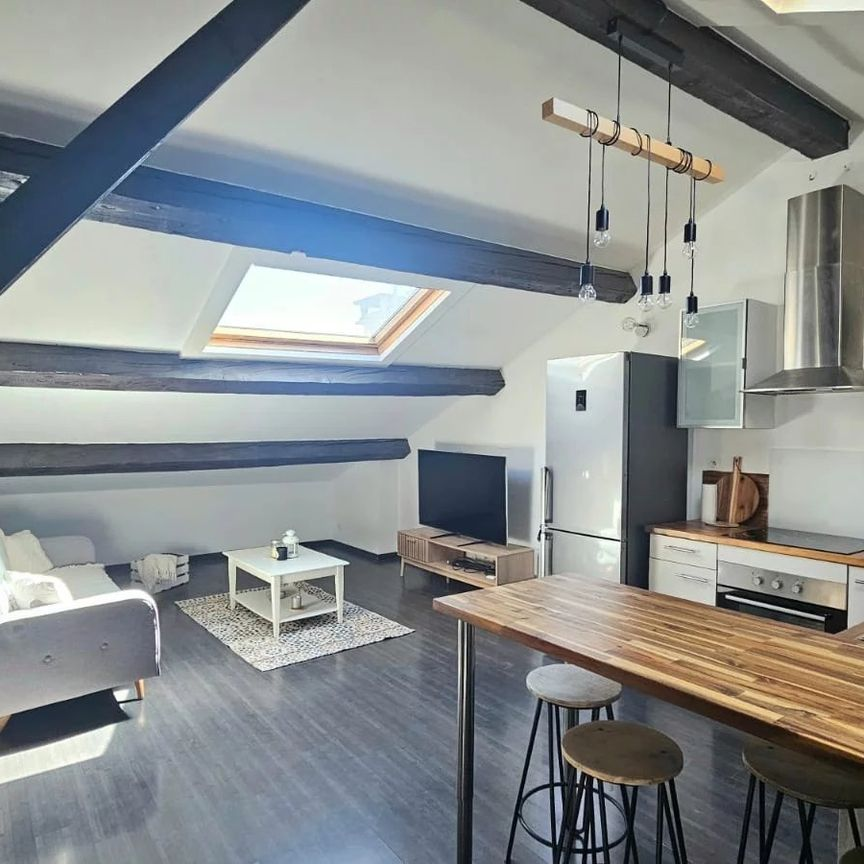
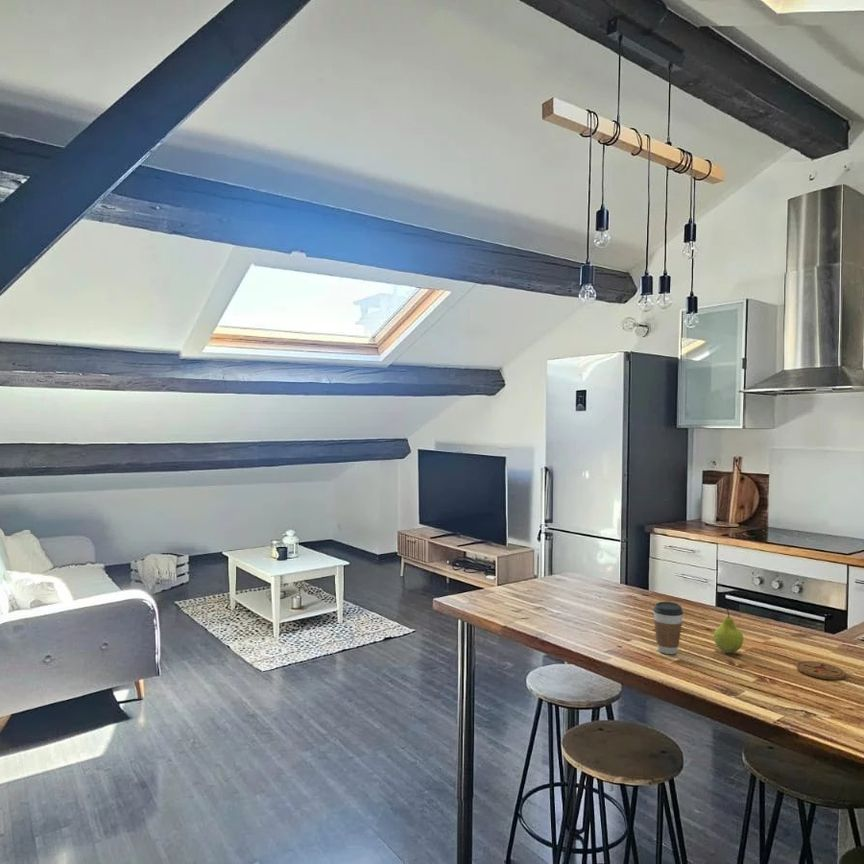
+ fruit (728, 628)
+ coffee cup (667, 628)
+ coaster (820, 670)
